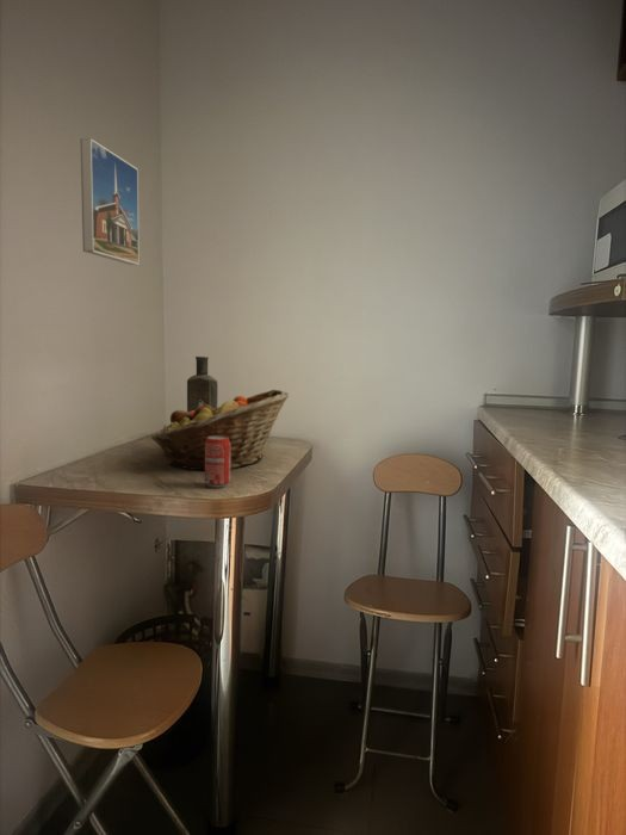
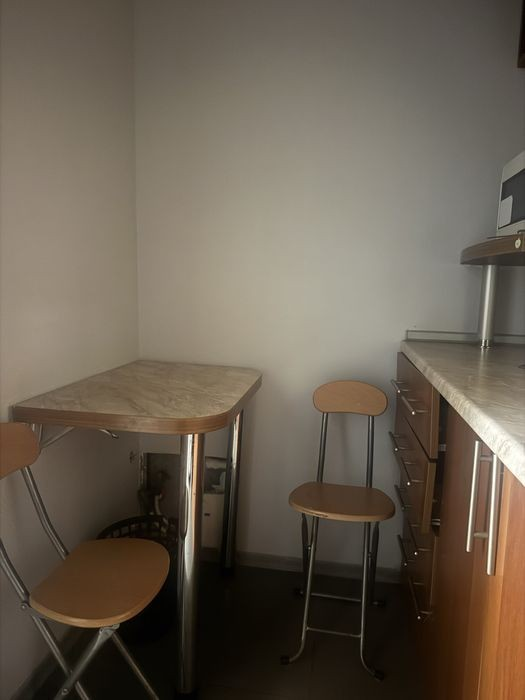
- bottle (204, 397)
- fruit basket (222, 425)
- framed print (112, 206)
- beverage can (217, 460)
